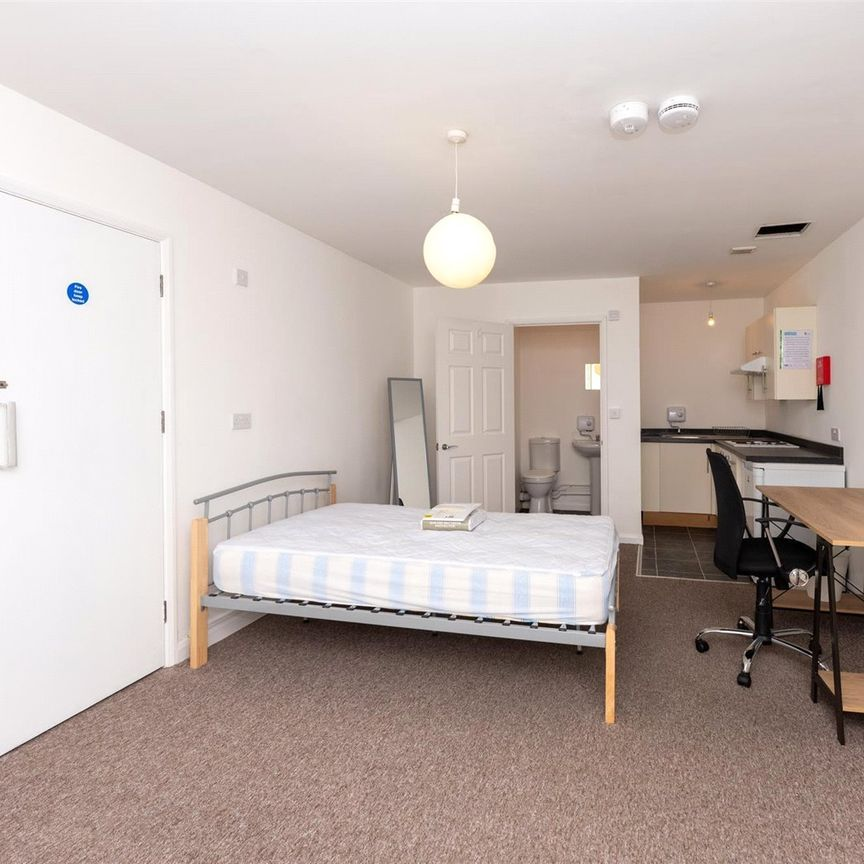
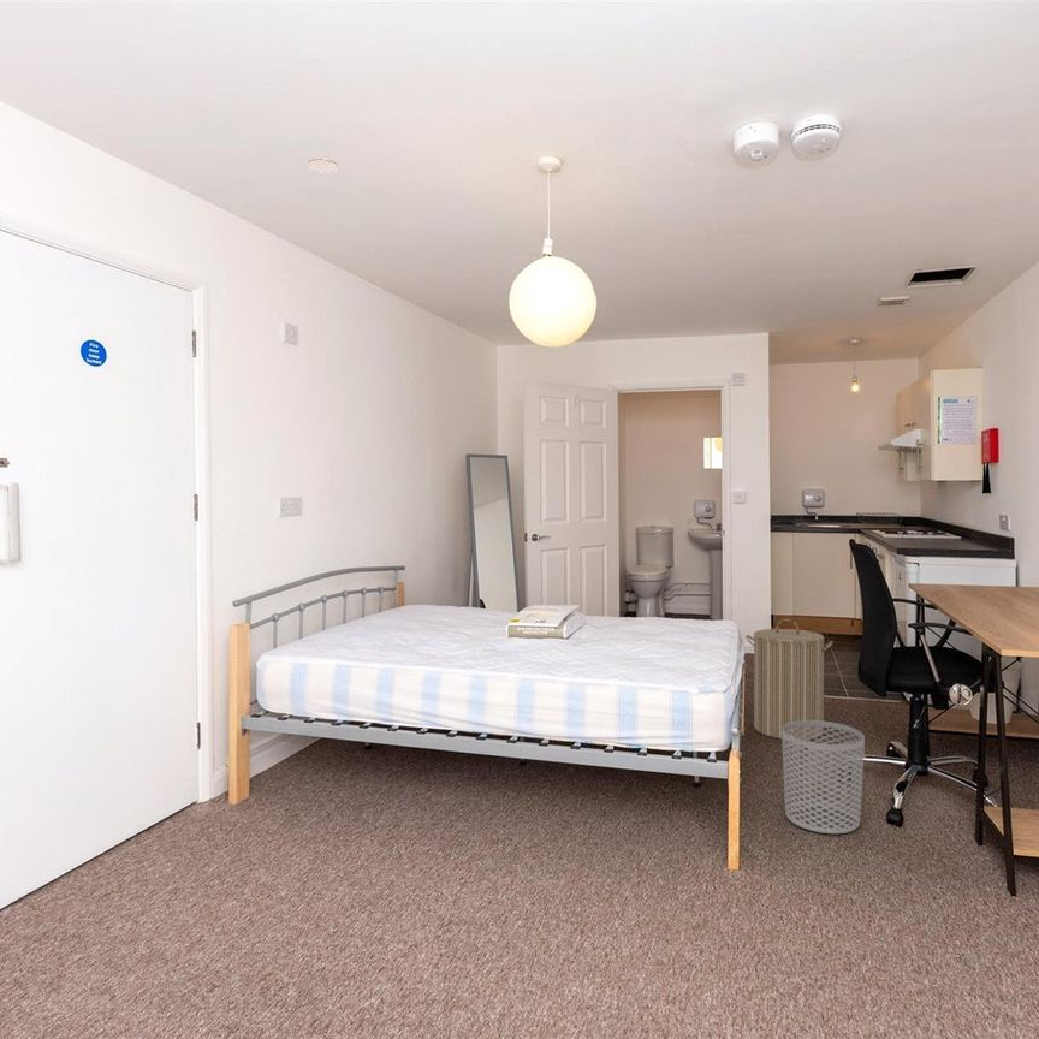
+ laundry hamper (788, 675)
+ recessed light (322, 164)
+ waste bin (821, 774)
